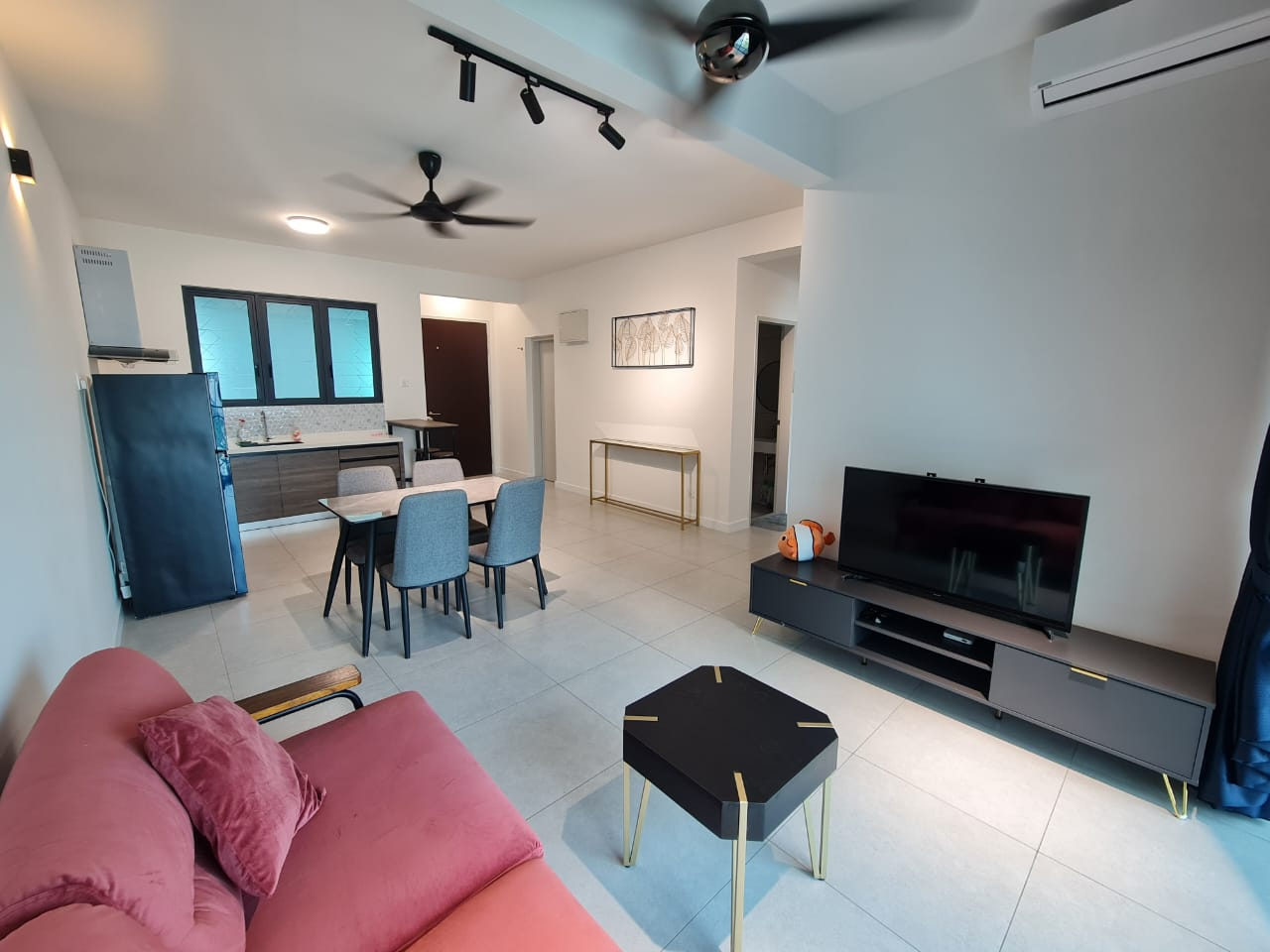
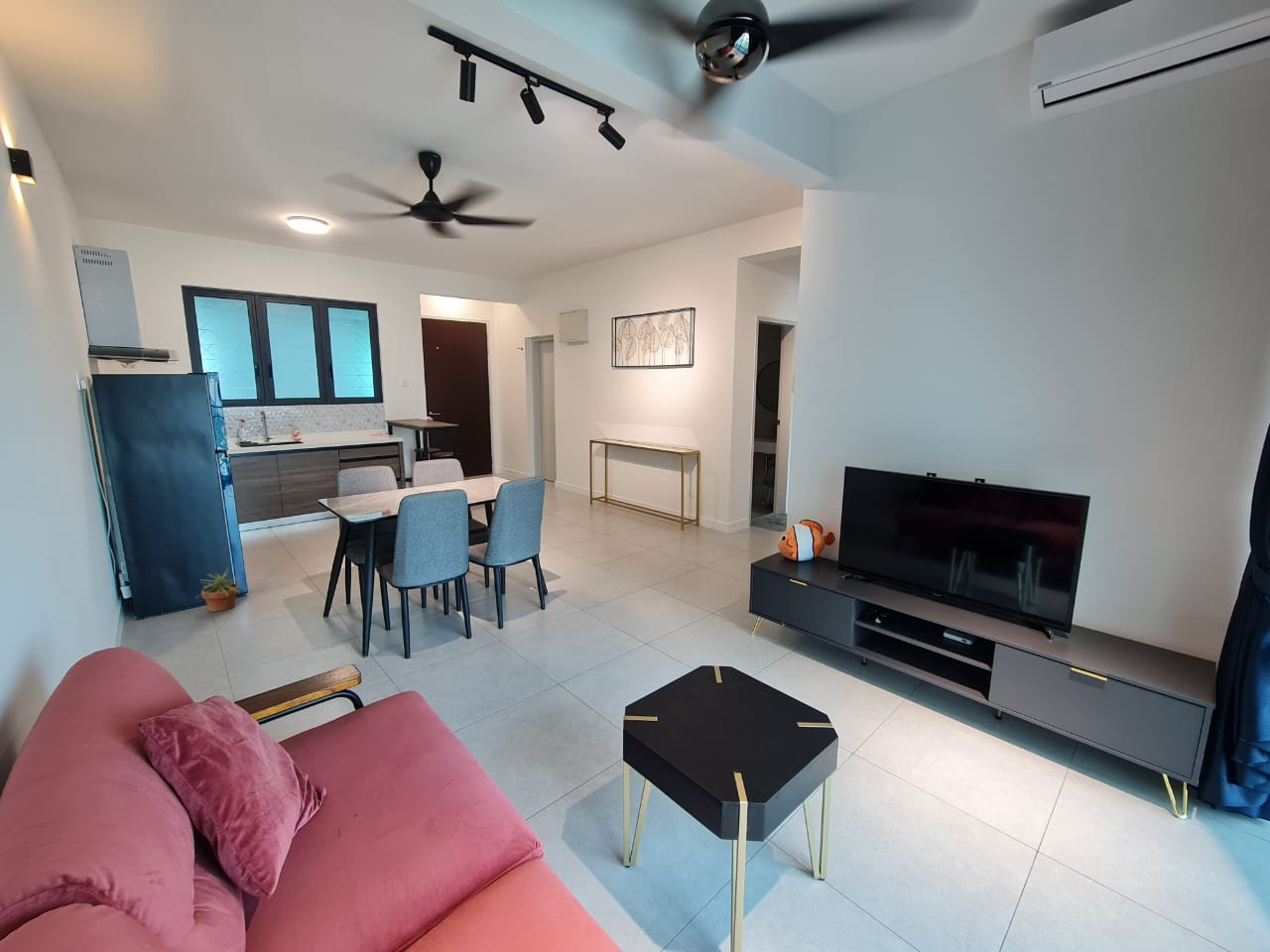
+ potted plant (221, 589)
